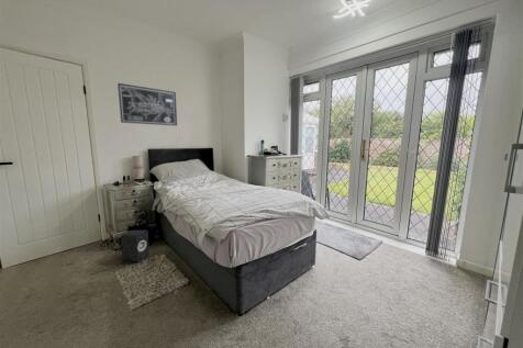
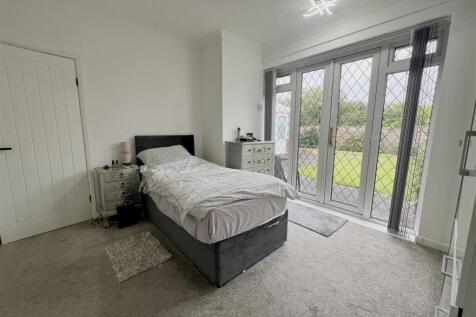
- speaker (135, 244)
- wall art (149, 105)
